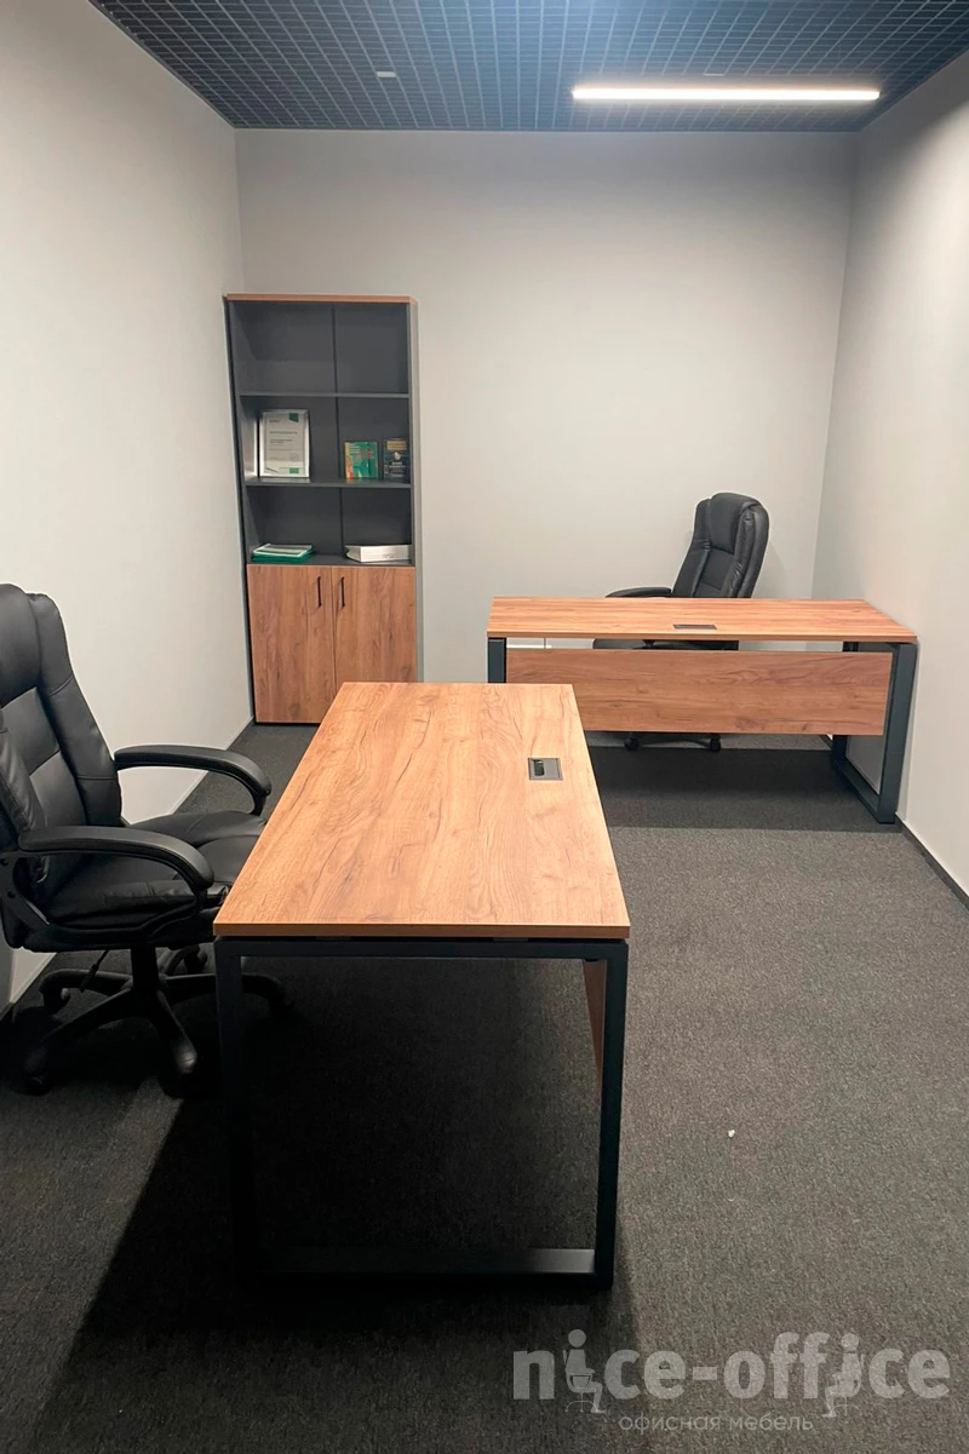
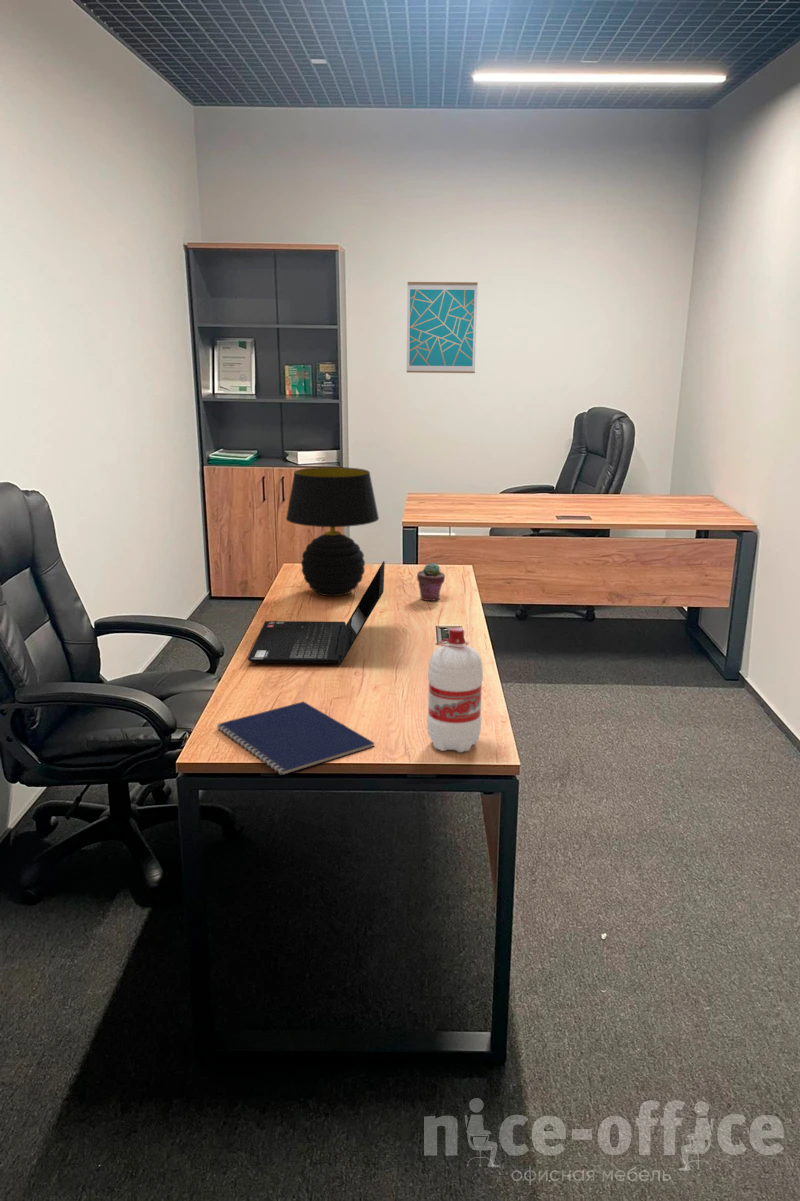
+ wall art (441, 328)
+ laptop computer (319, 621)
+ notepad (293, 735)
+ potted succulent (430, 580)
+ table lamp (332, 533)
+ water bottle (455, 687)
